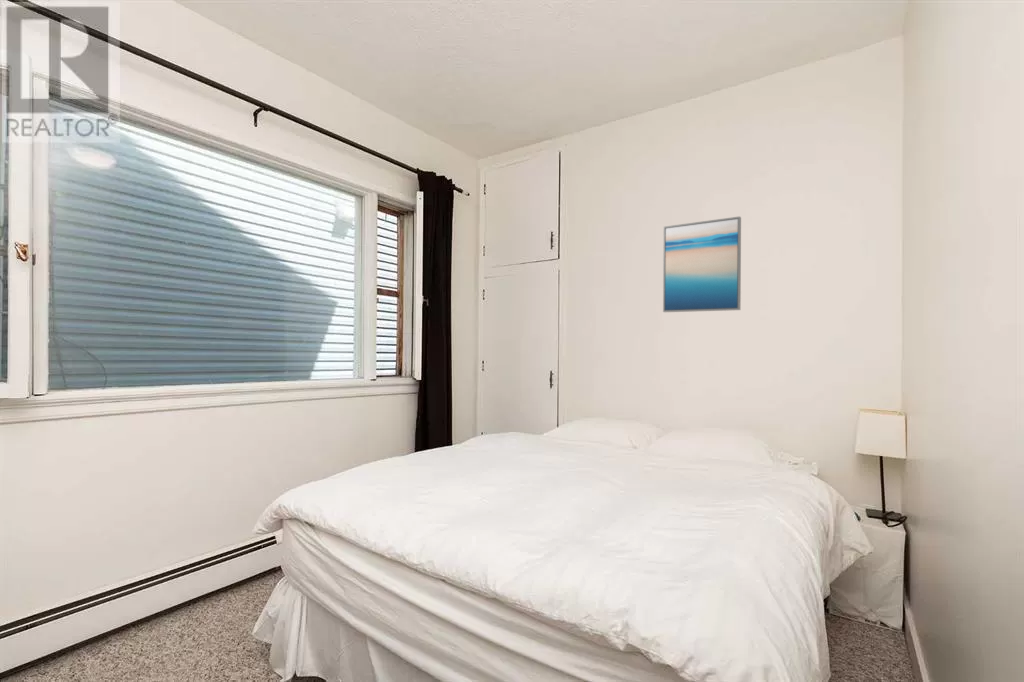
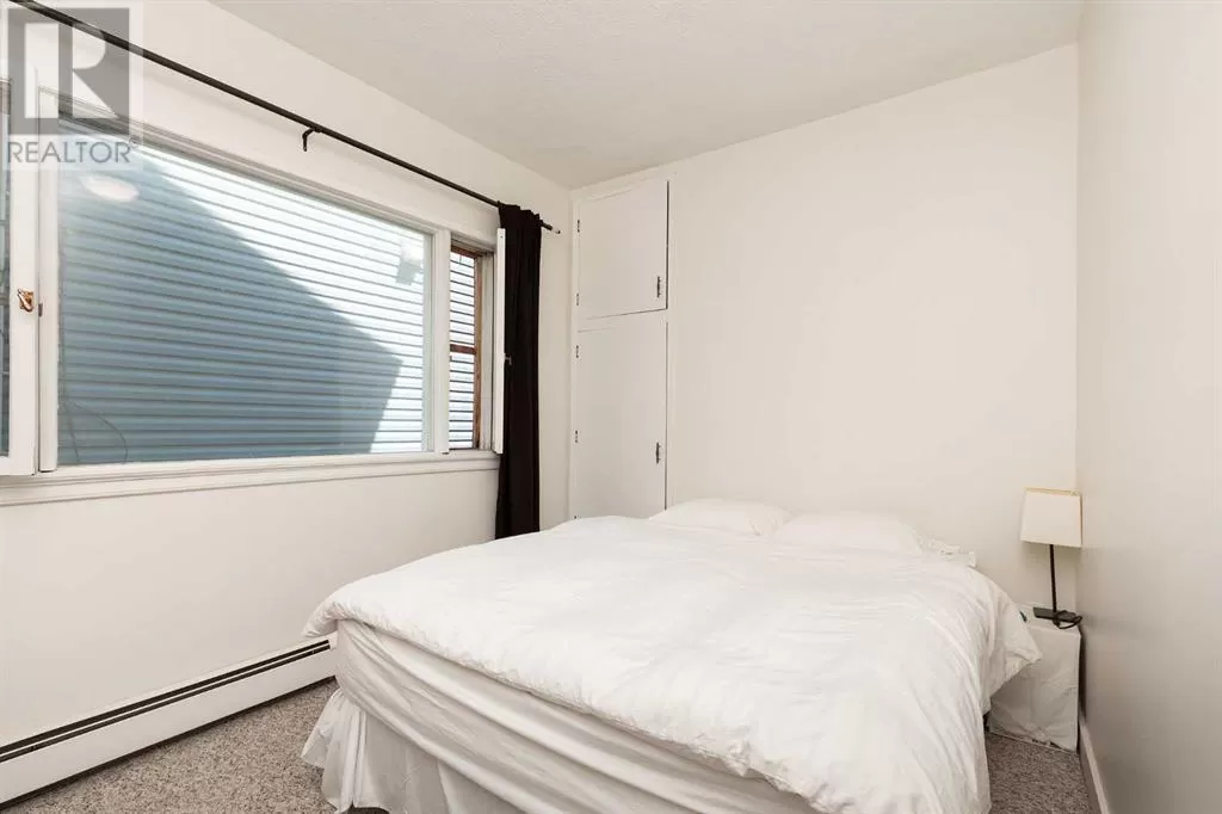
- wall art (700, 266)
